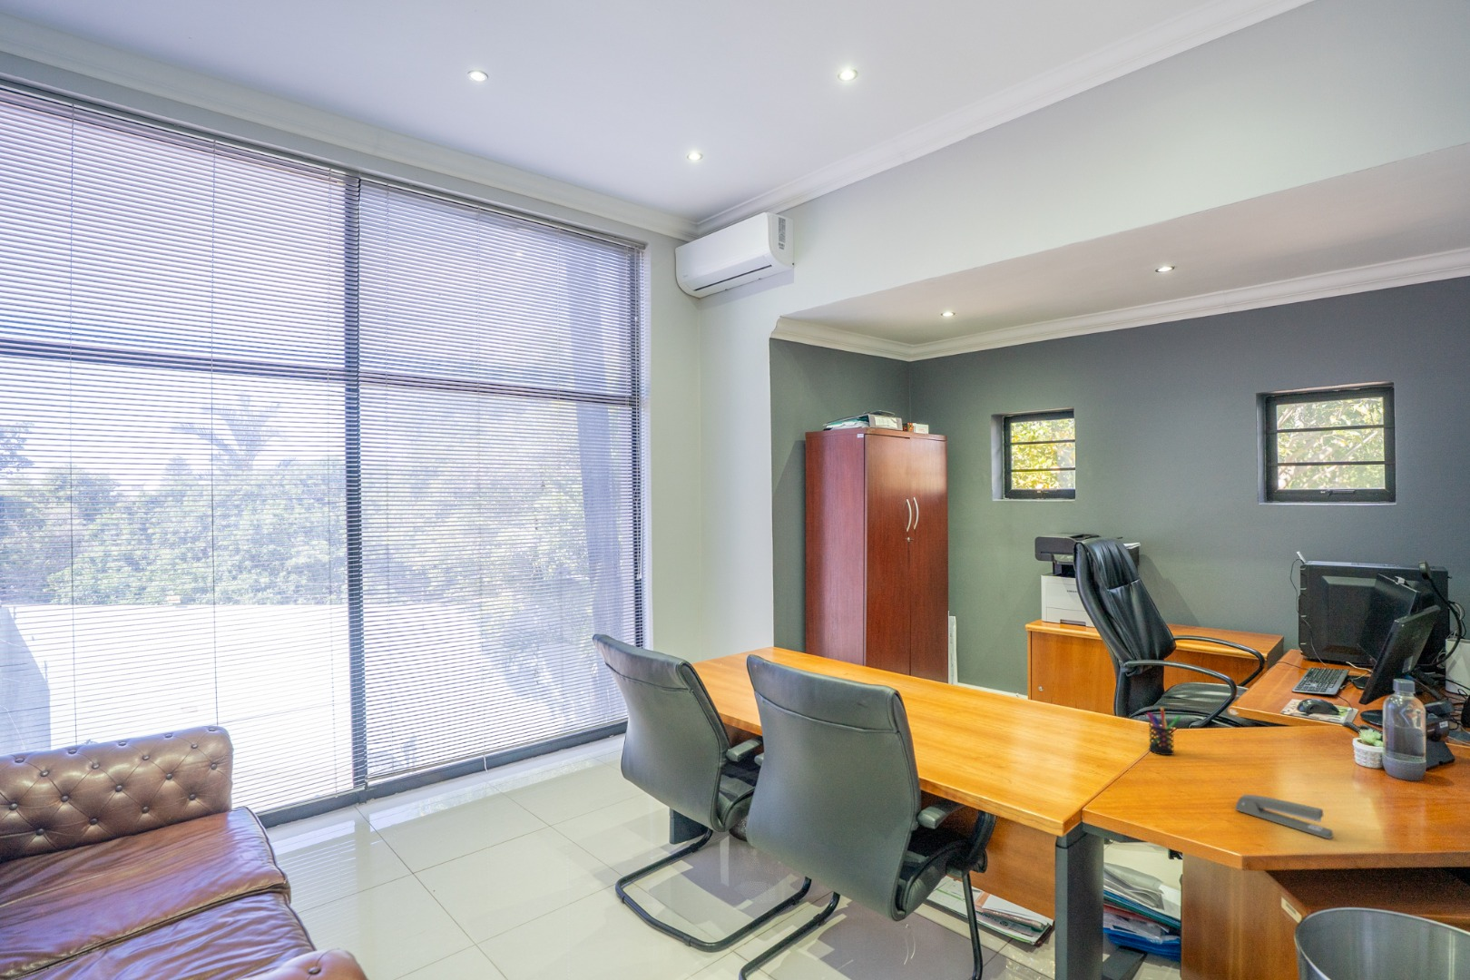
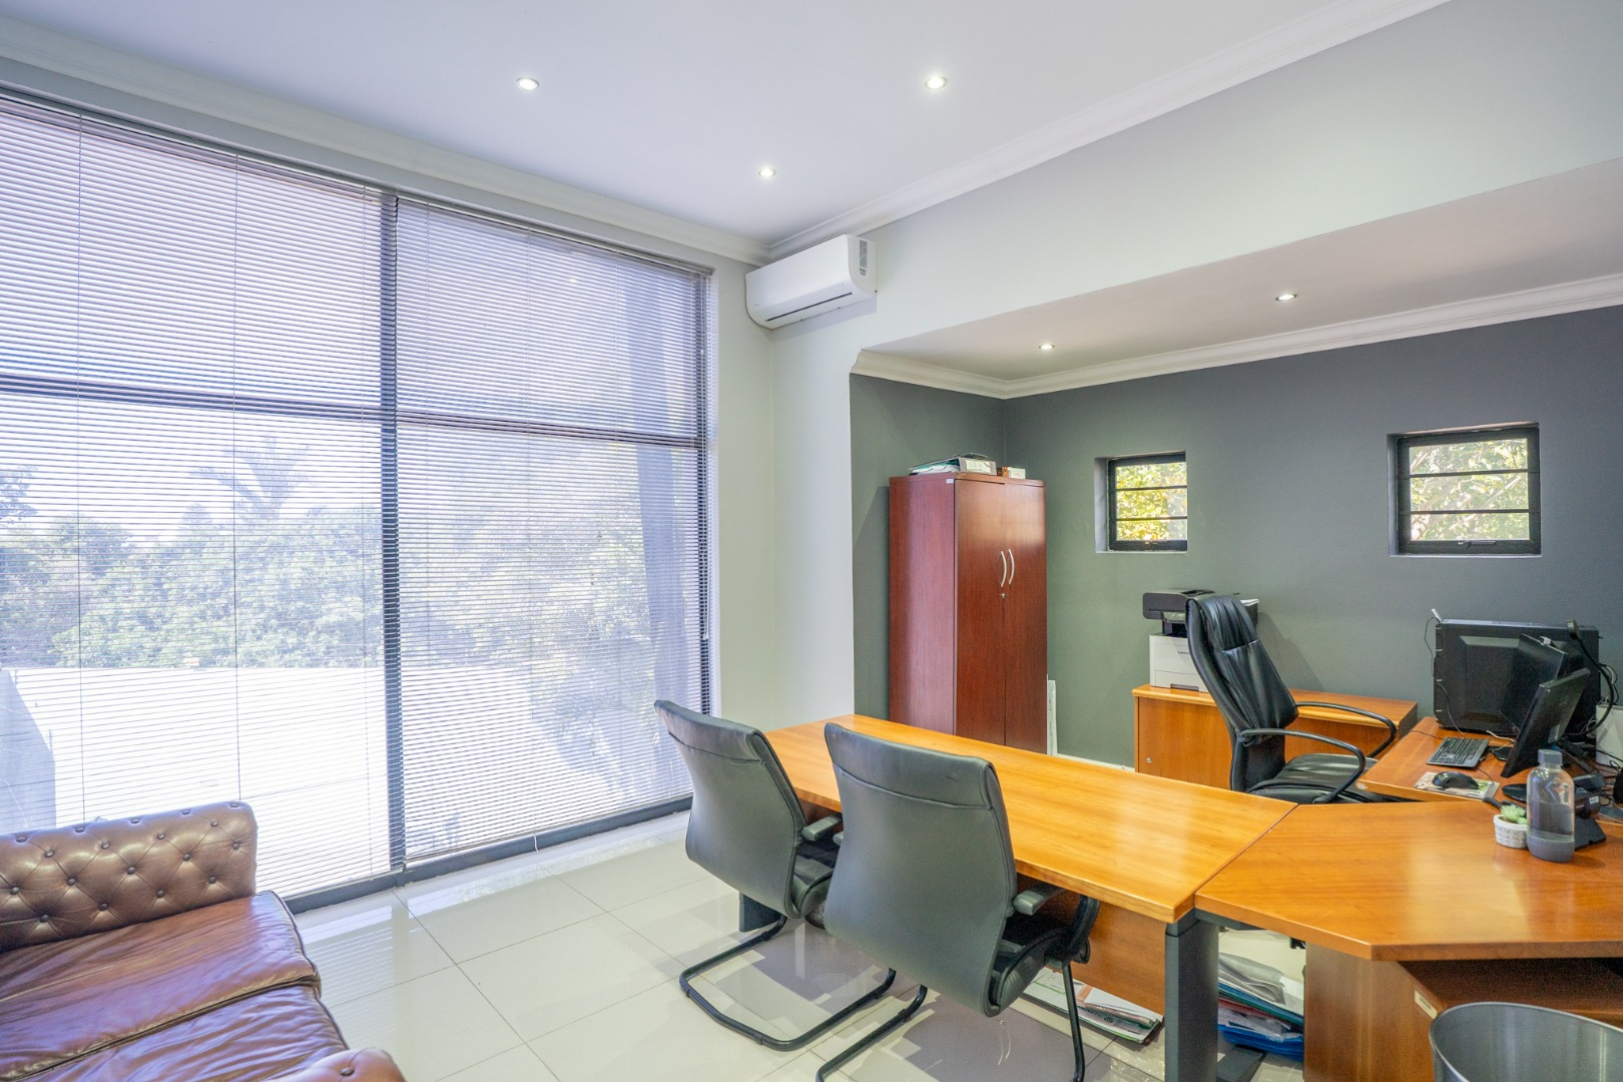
- stapler (1282, 810)
- pen holder (1164, 730)
